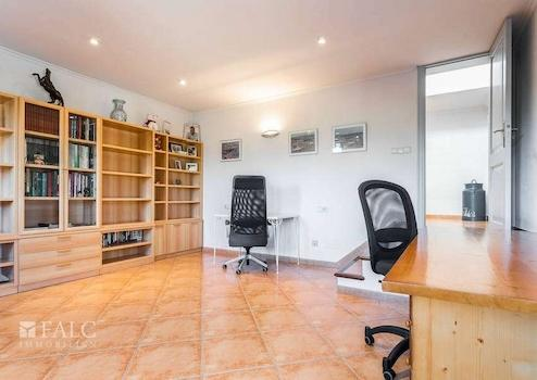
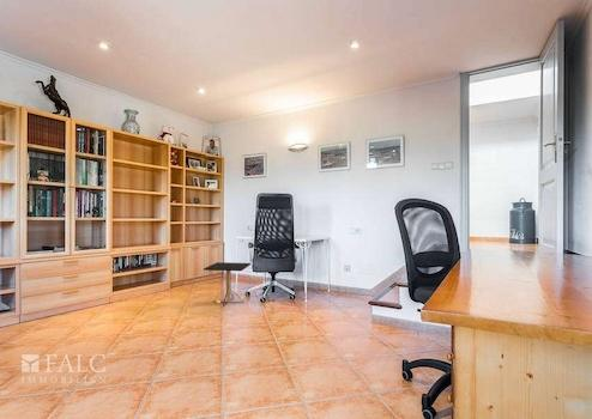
+ side table (228, 284)
